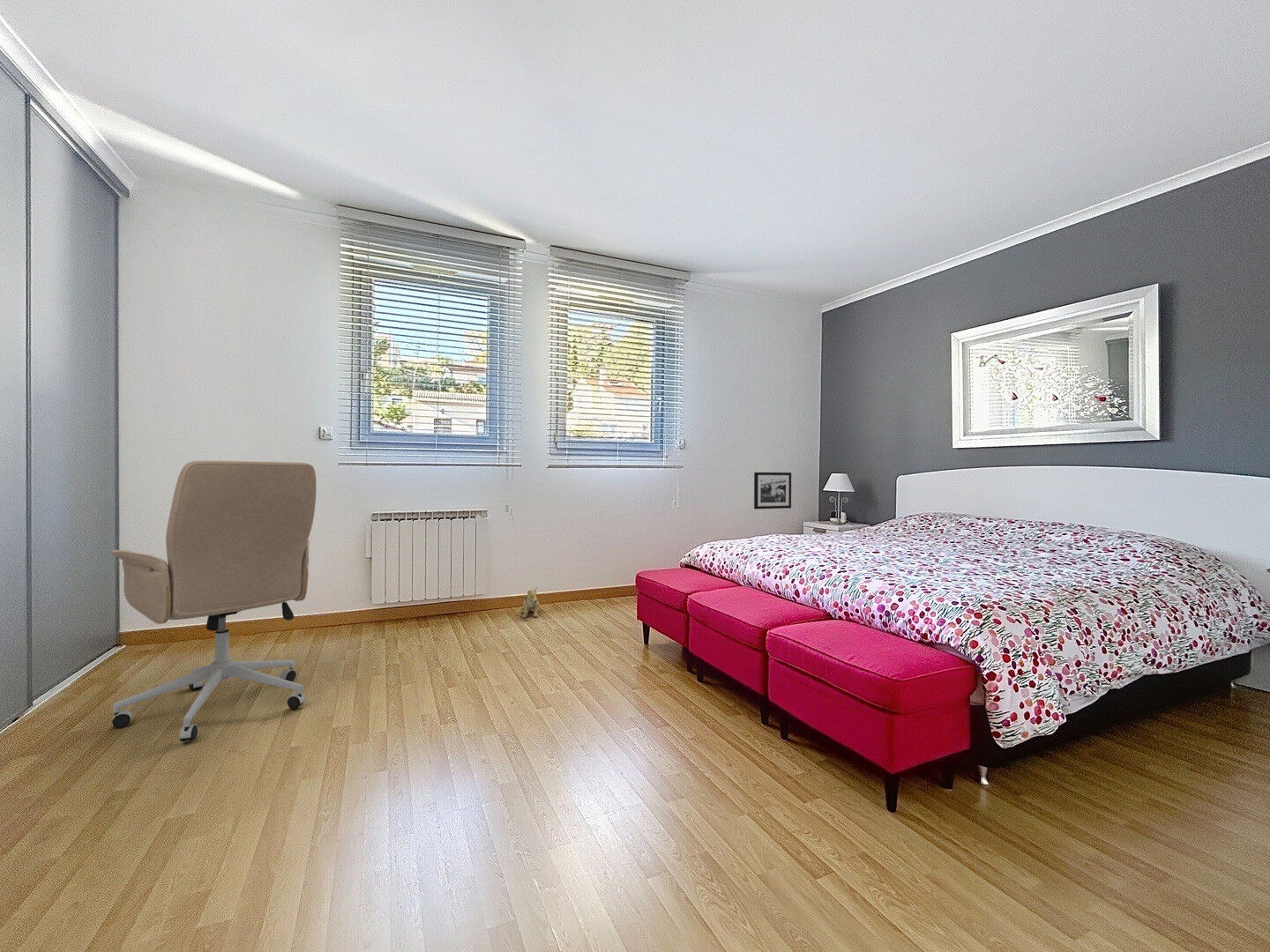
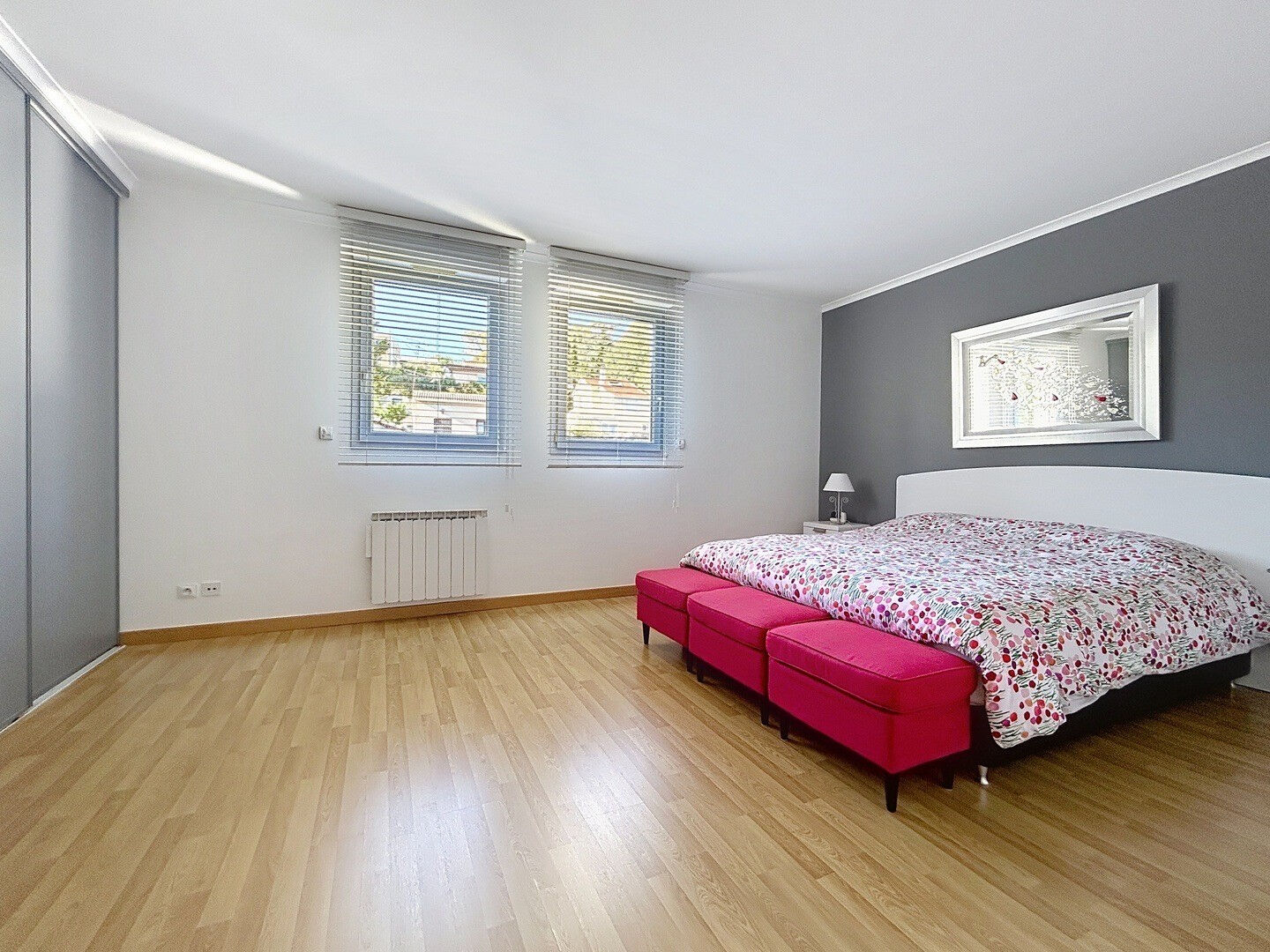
- picture frame (773, 490)
- plush toy (530, 599)
- office chair (224, 585)
